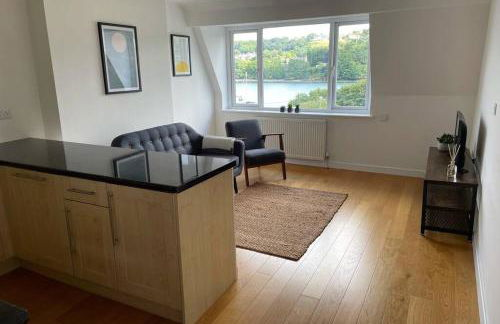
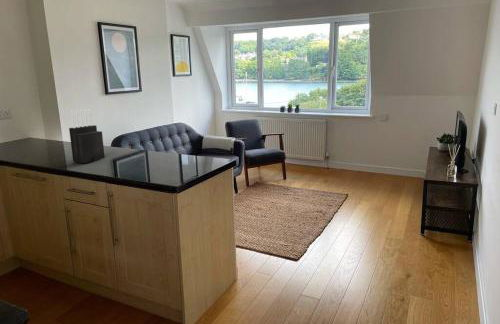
+ knife block (87, 135)
